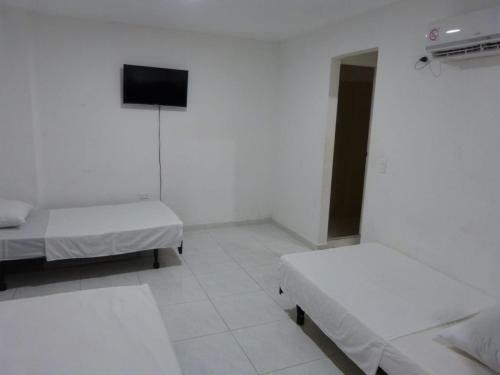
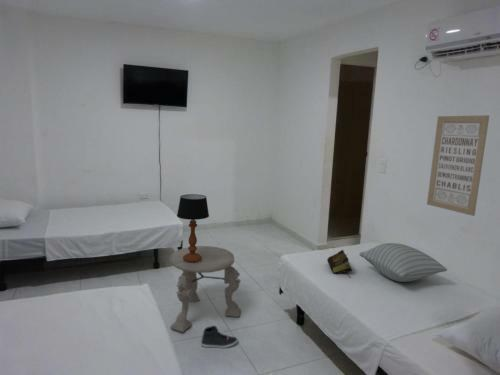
+ pillow (401, 261)
+ book (340, 261)
+ wall art (455, 163)
+ table lamp (192, 228)
+ side table (201, 278)
+ sneaker (219, 335)
